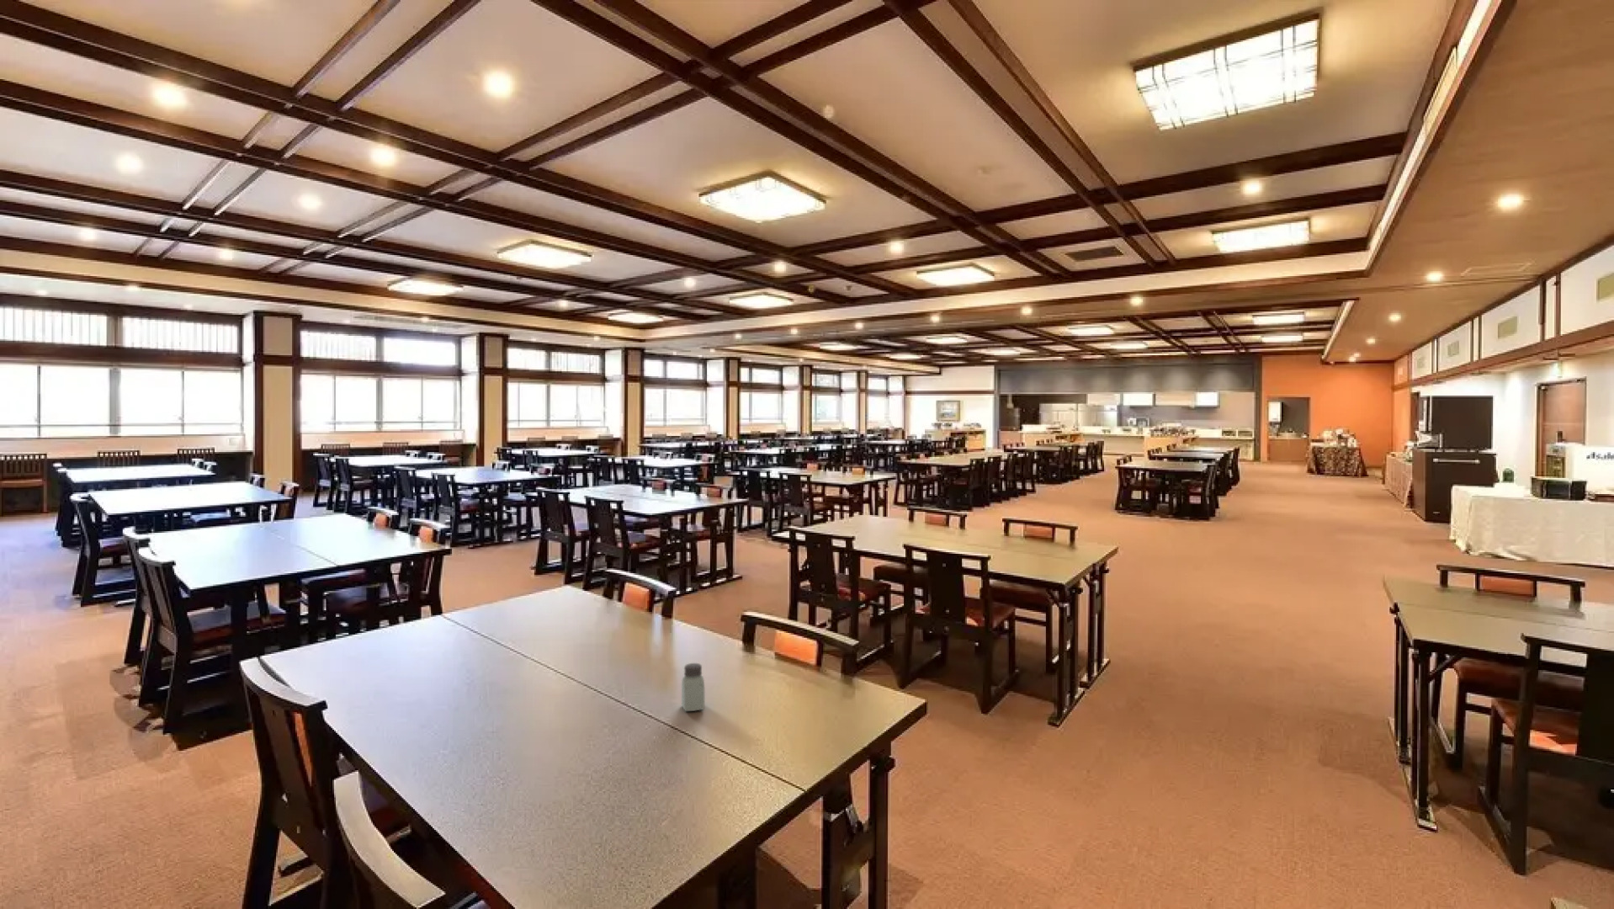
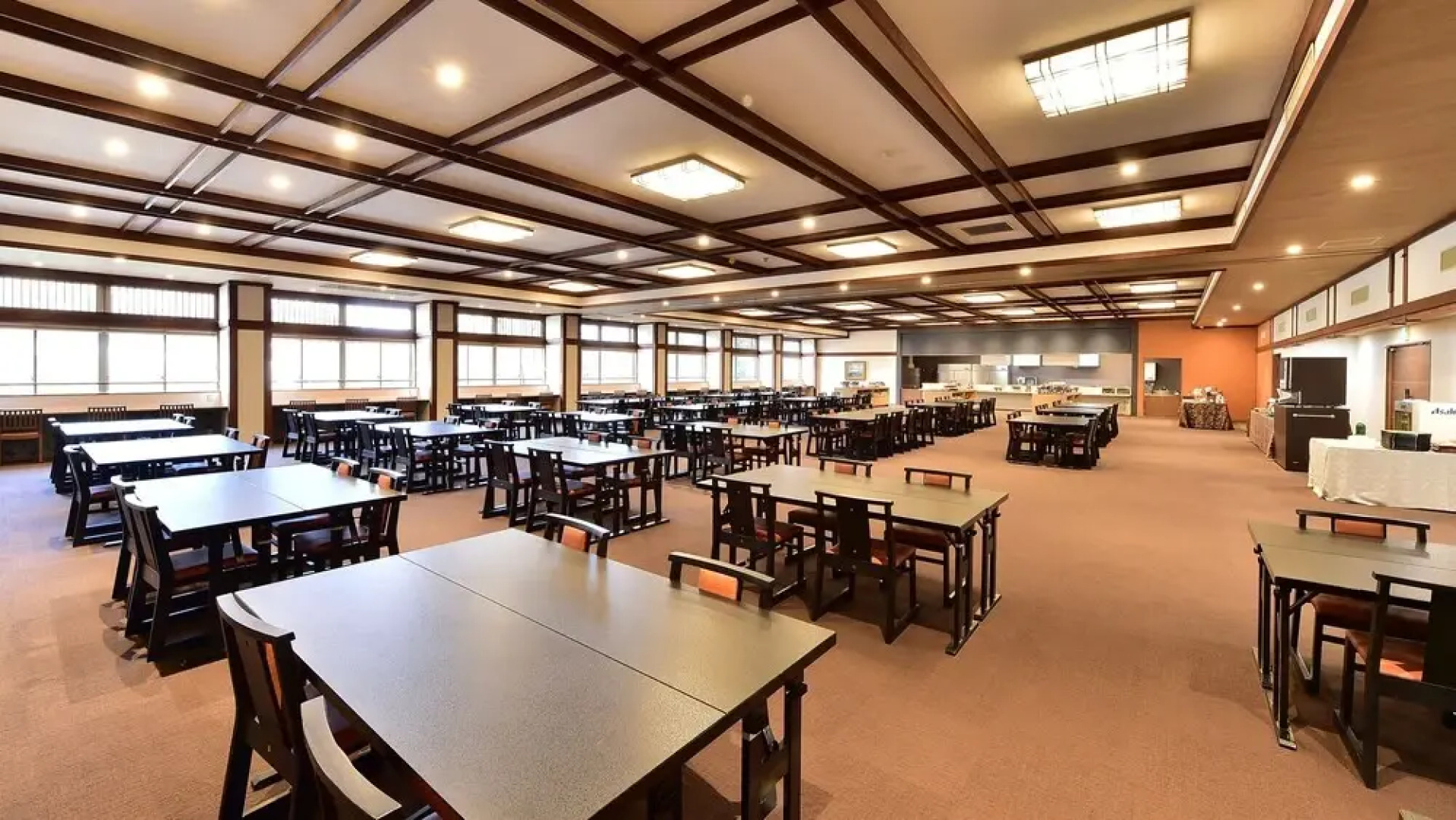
- saltshaker (693, 686)
